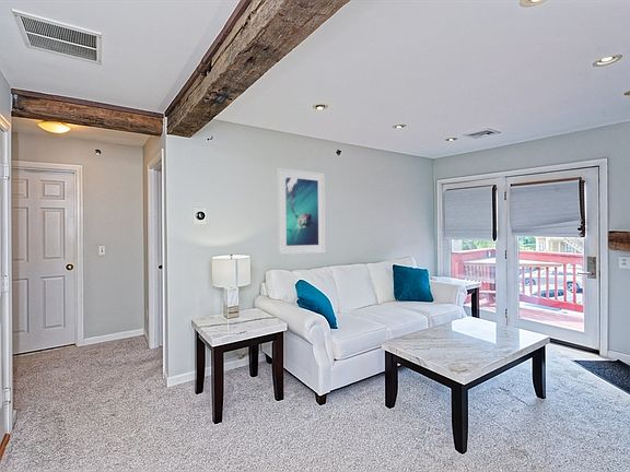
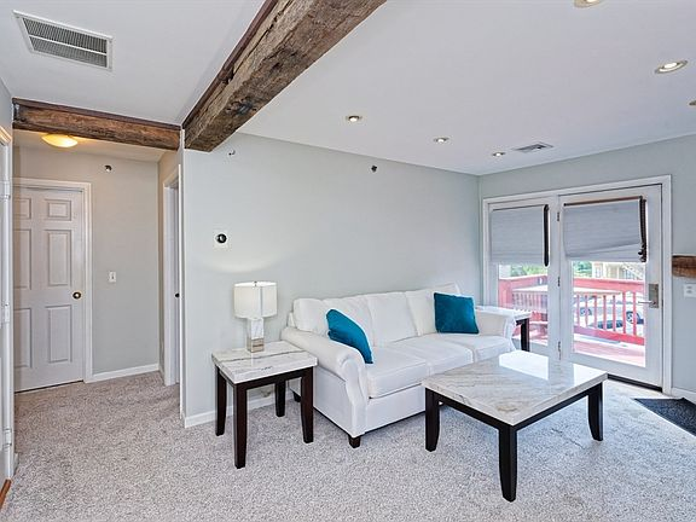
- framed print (302, 212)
